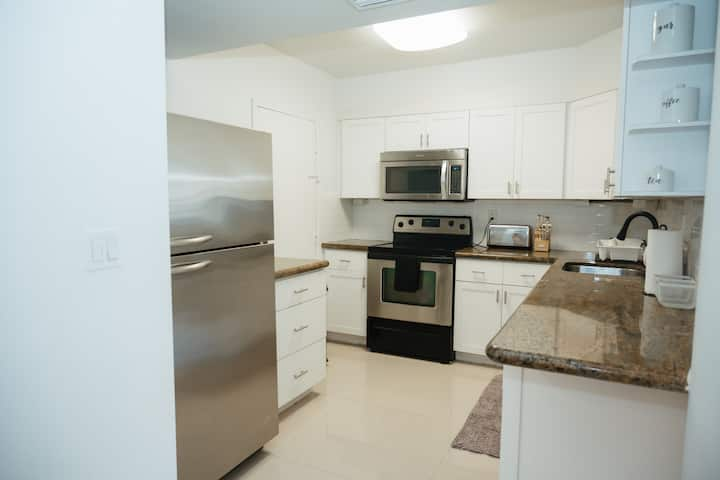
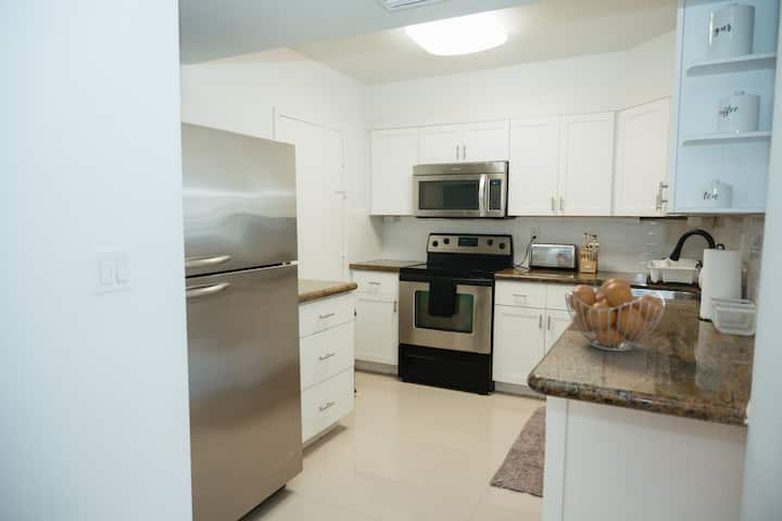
+ fruit basket (611, 313)
